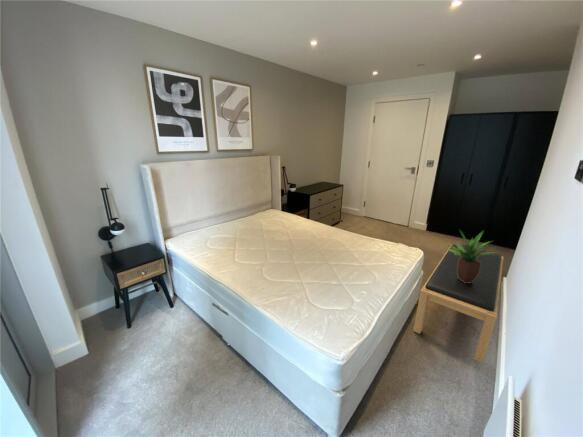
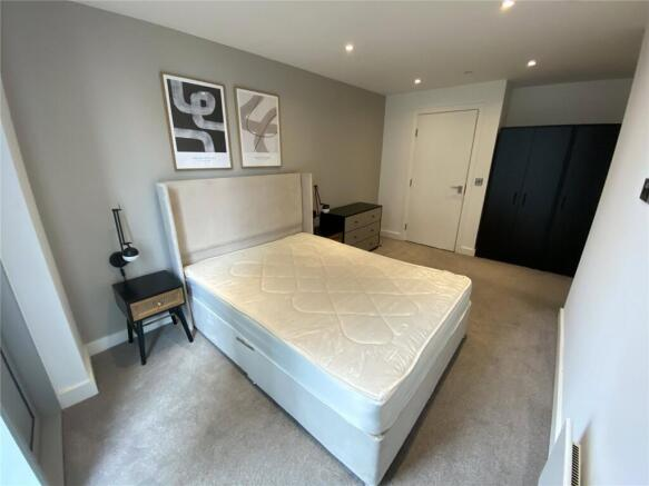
- potted plant (465, 255)
- bench (463, 287)
